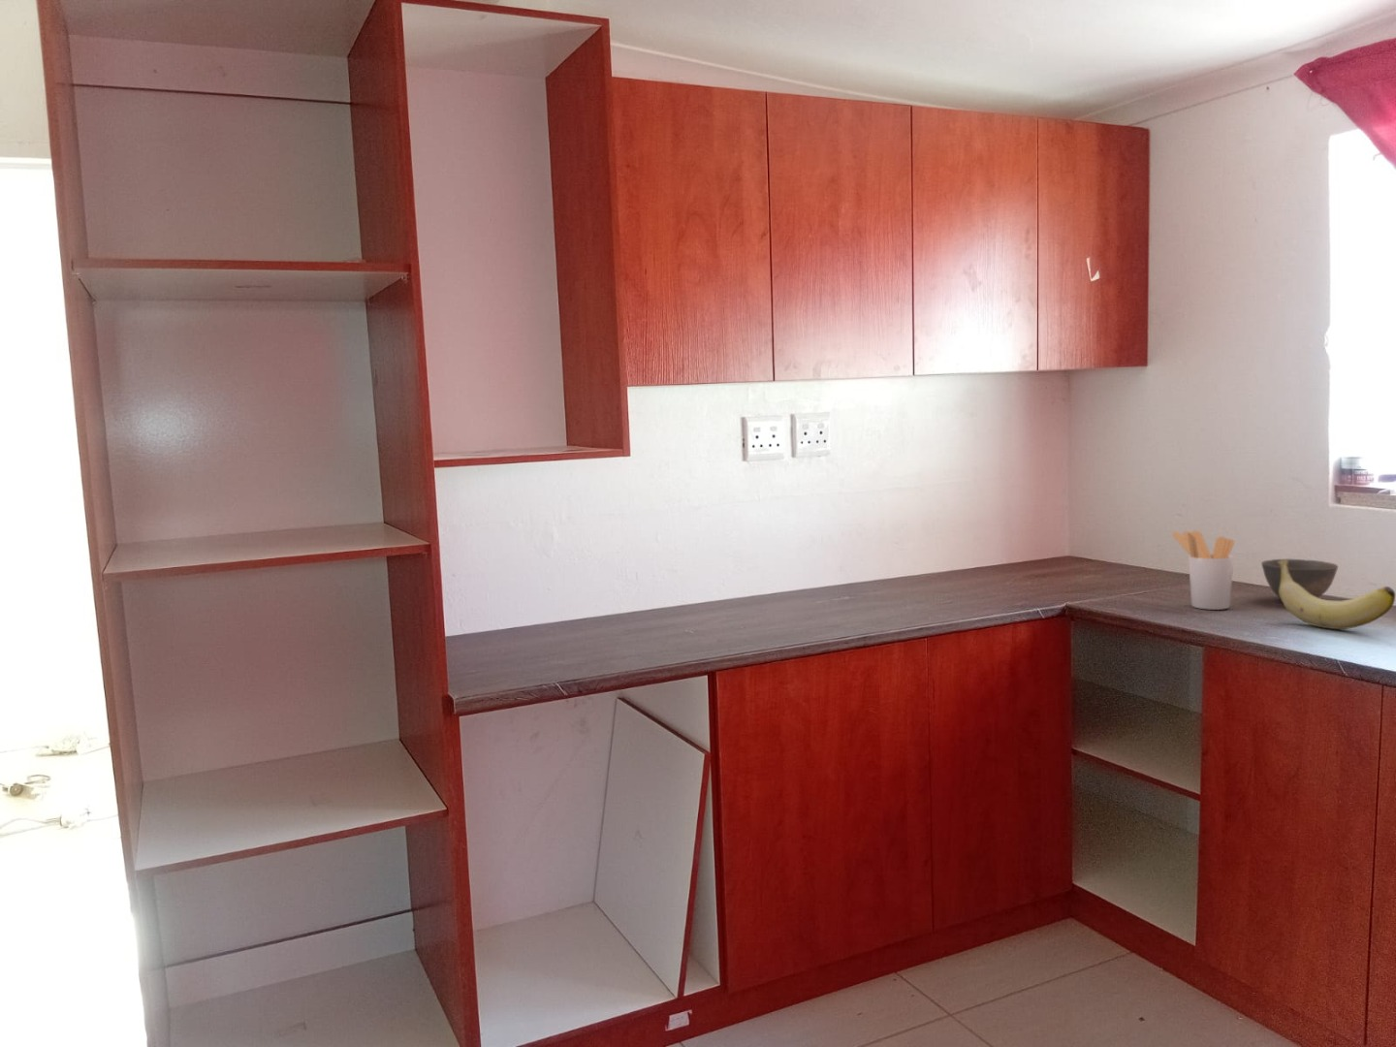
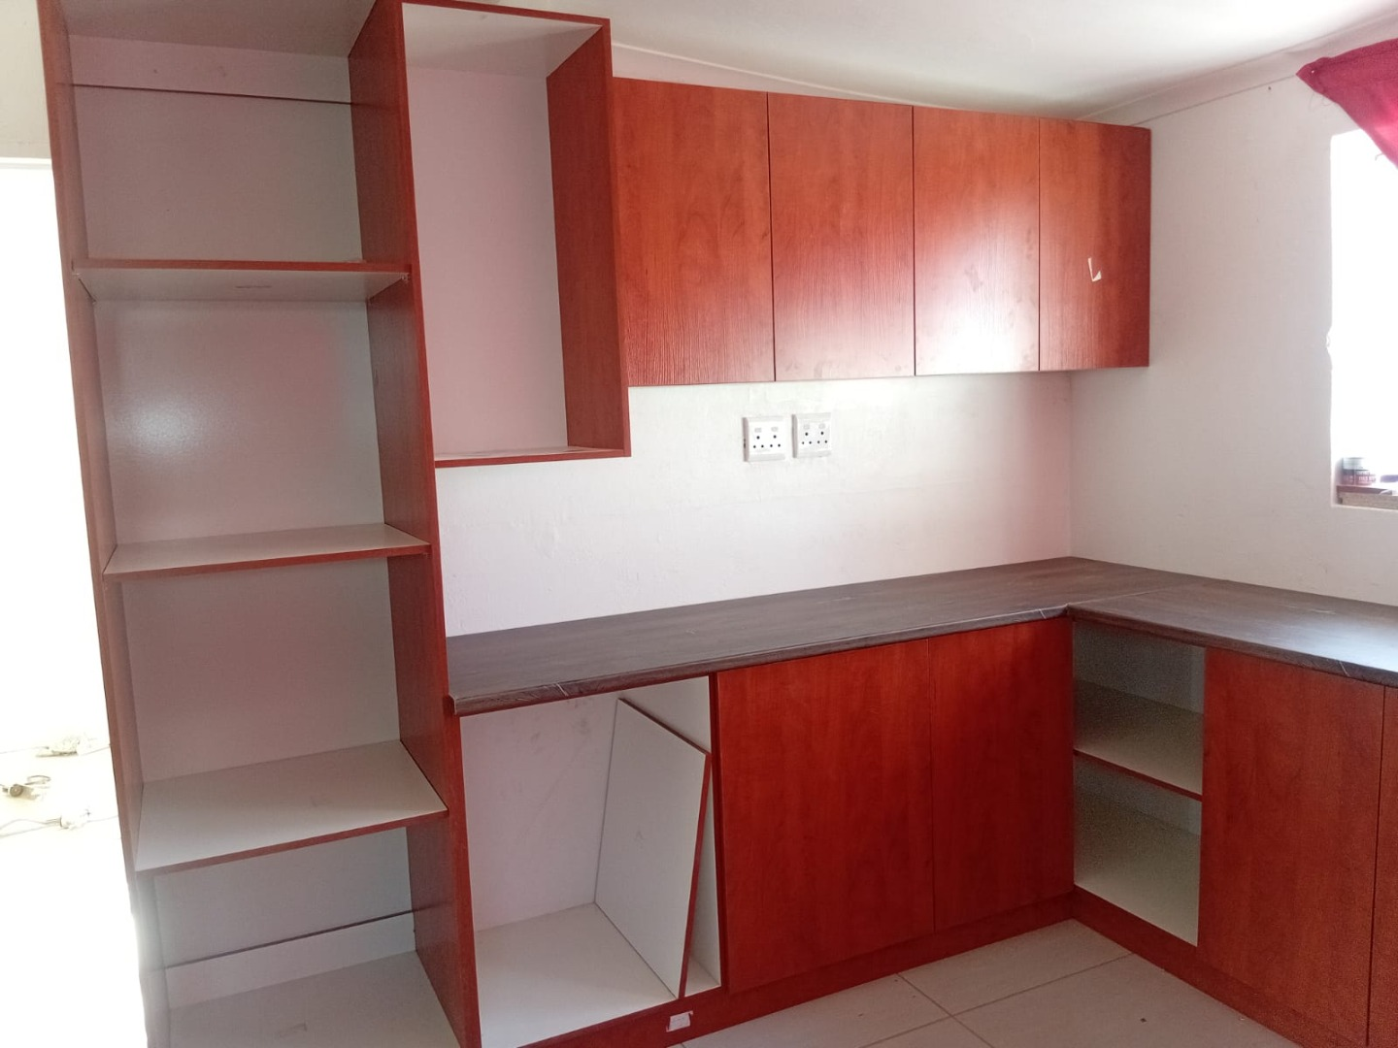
- utensil holder (1203, 567)
- banana (1332, 602)
- bowl (1298, 582)
